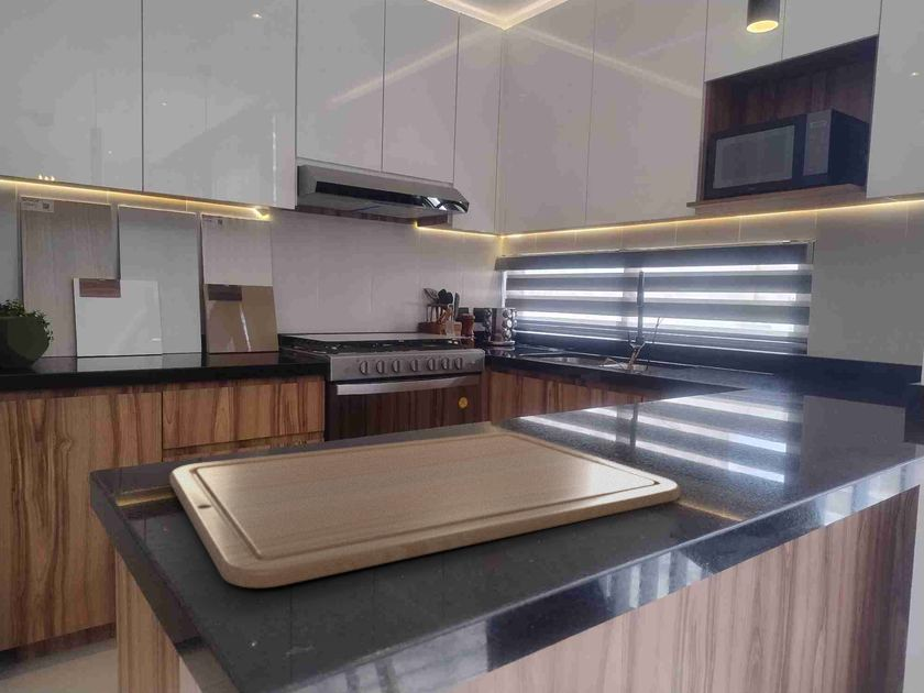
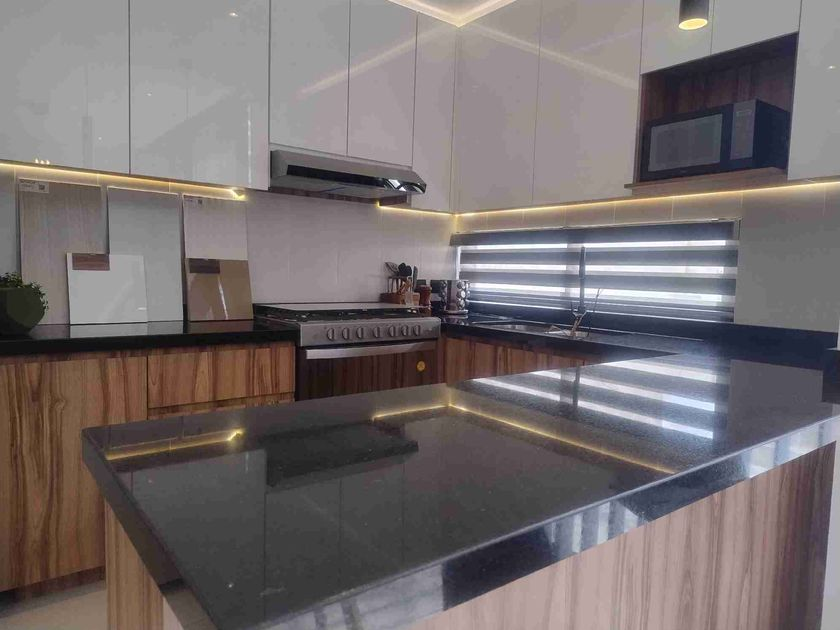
- chopping board (426, 481)
